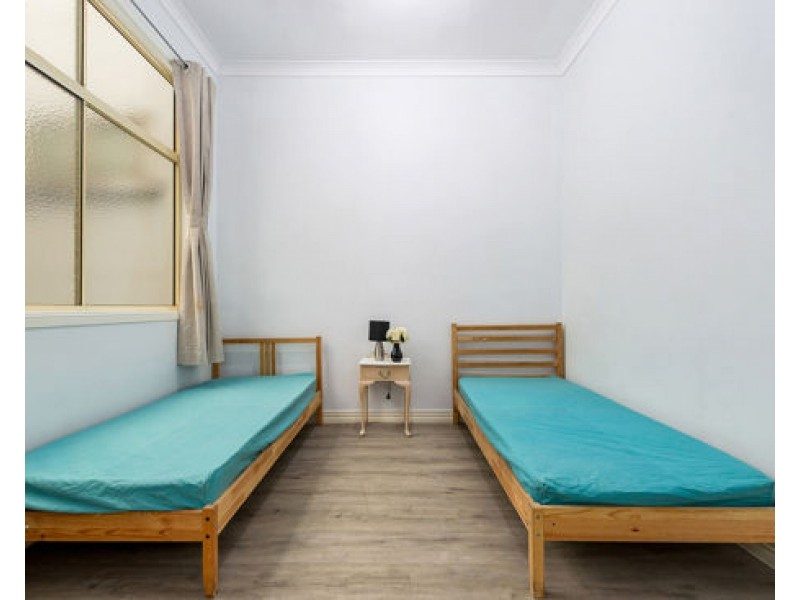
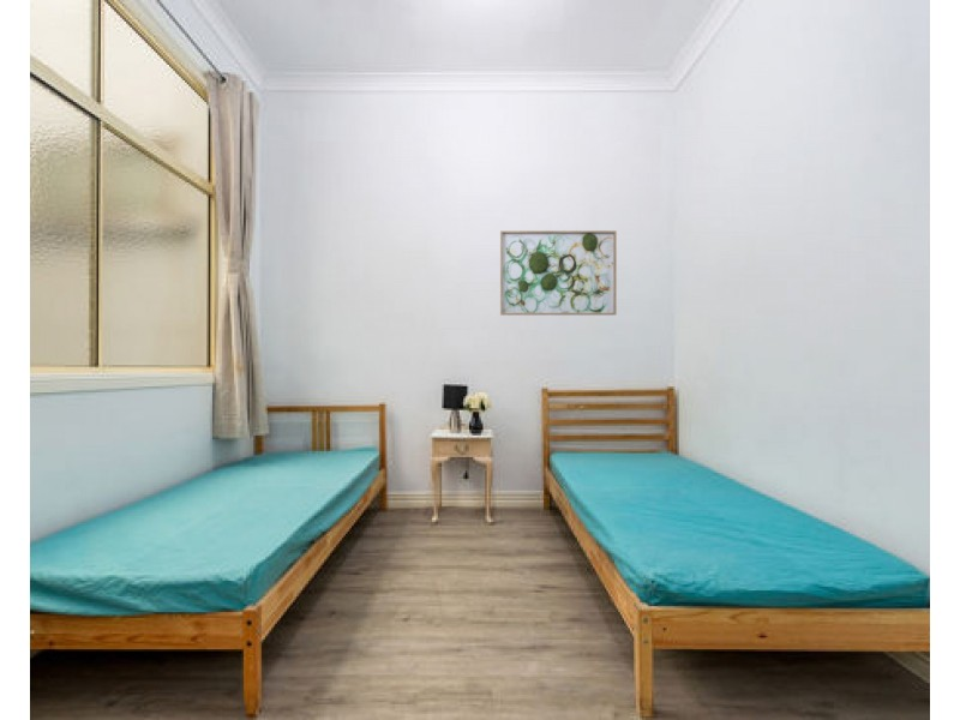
+ wall art (558, 272)
